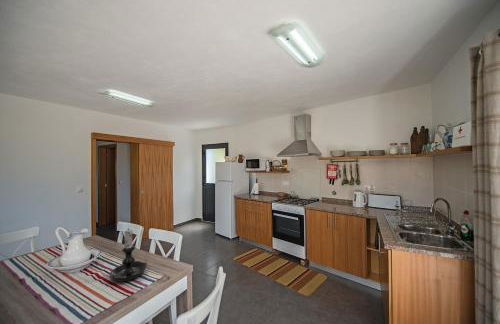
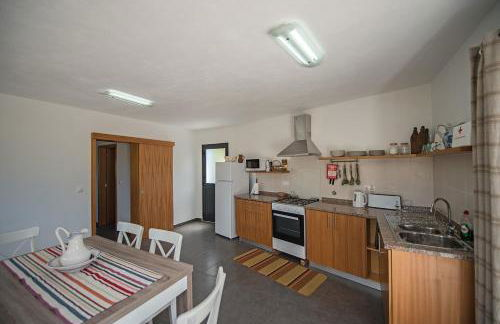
- candle holder (129, 251)
